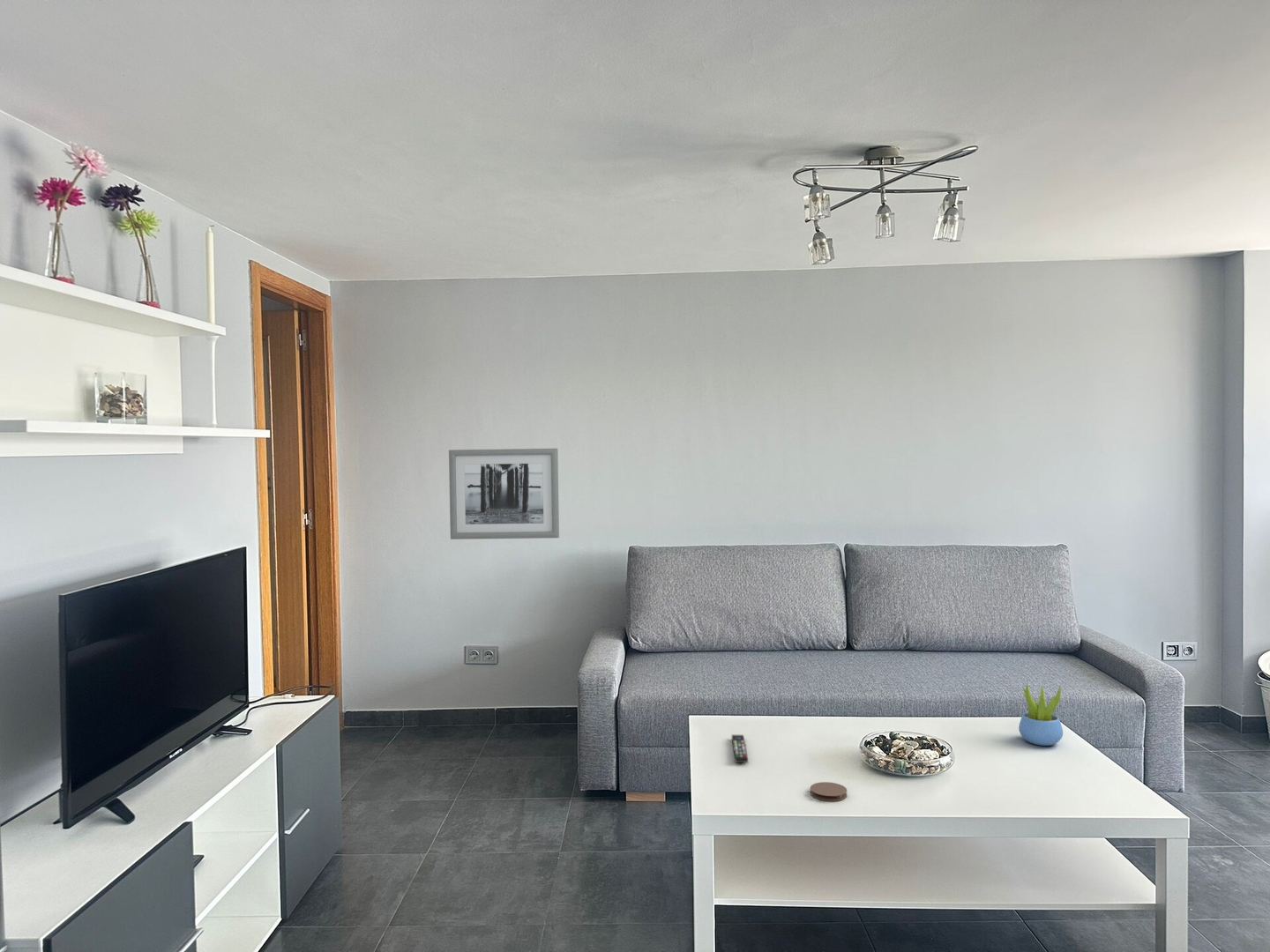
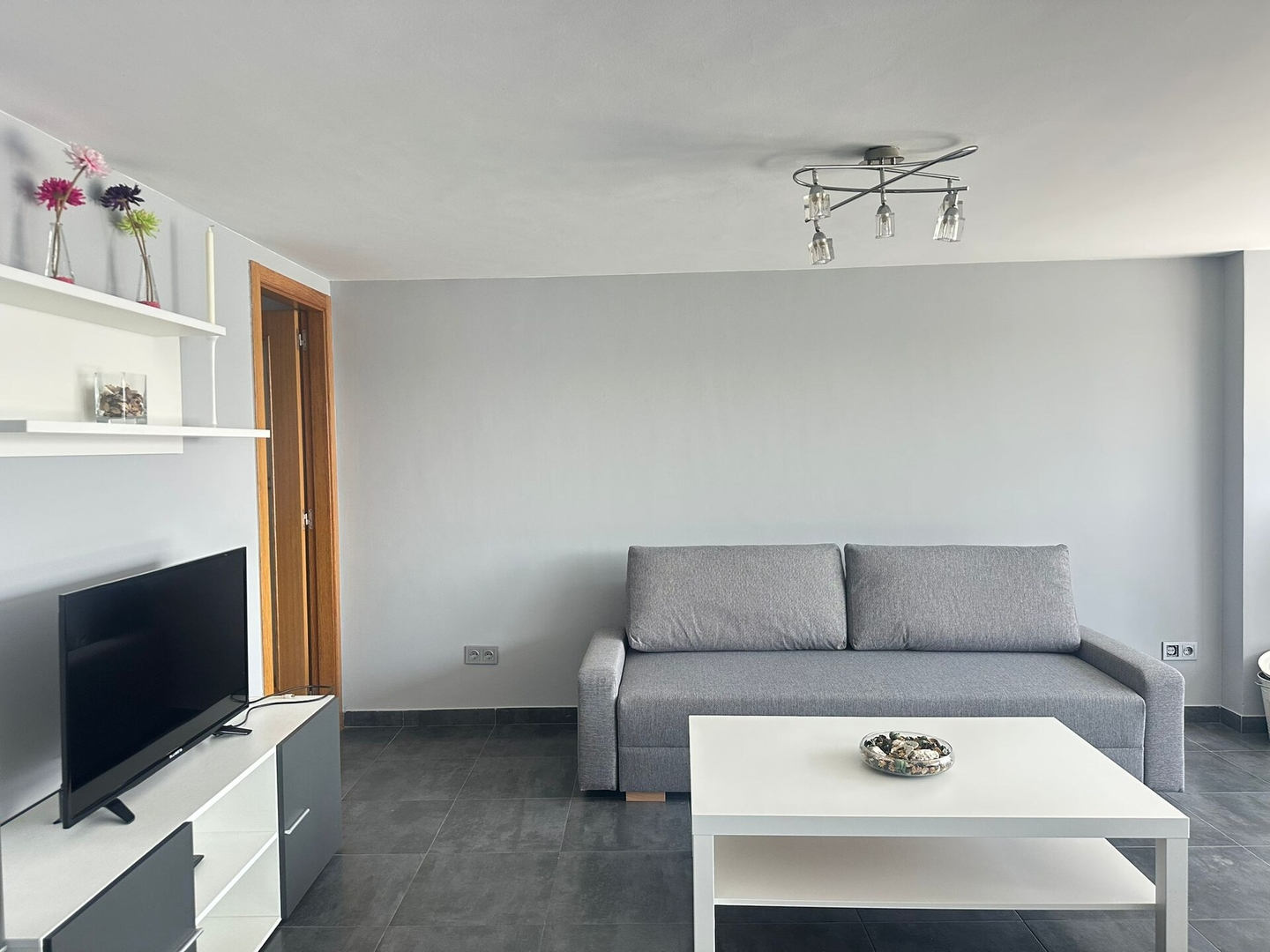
- succulent plant (1040, 711)
- coaster (828, 791)
- remote control (739, 747)
- wall art (504, 494)
